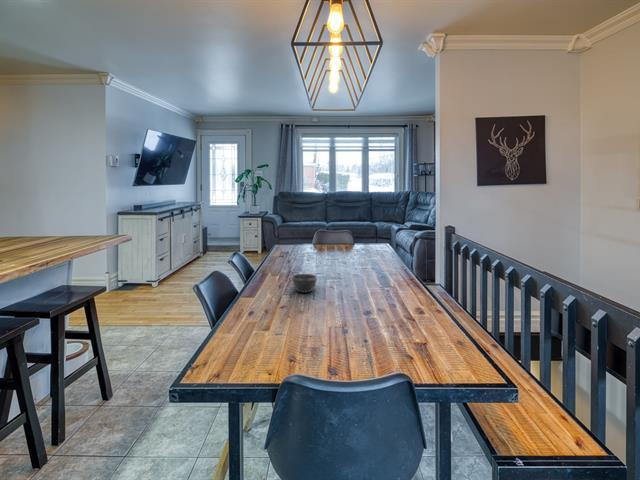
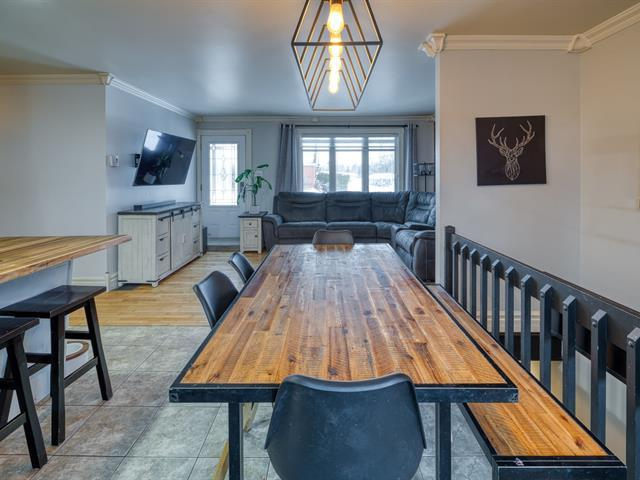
- bowl (304, 283)
